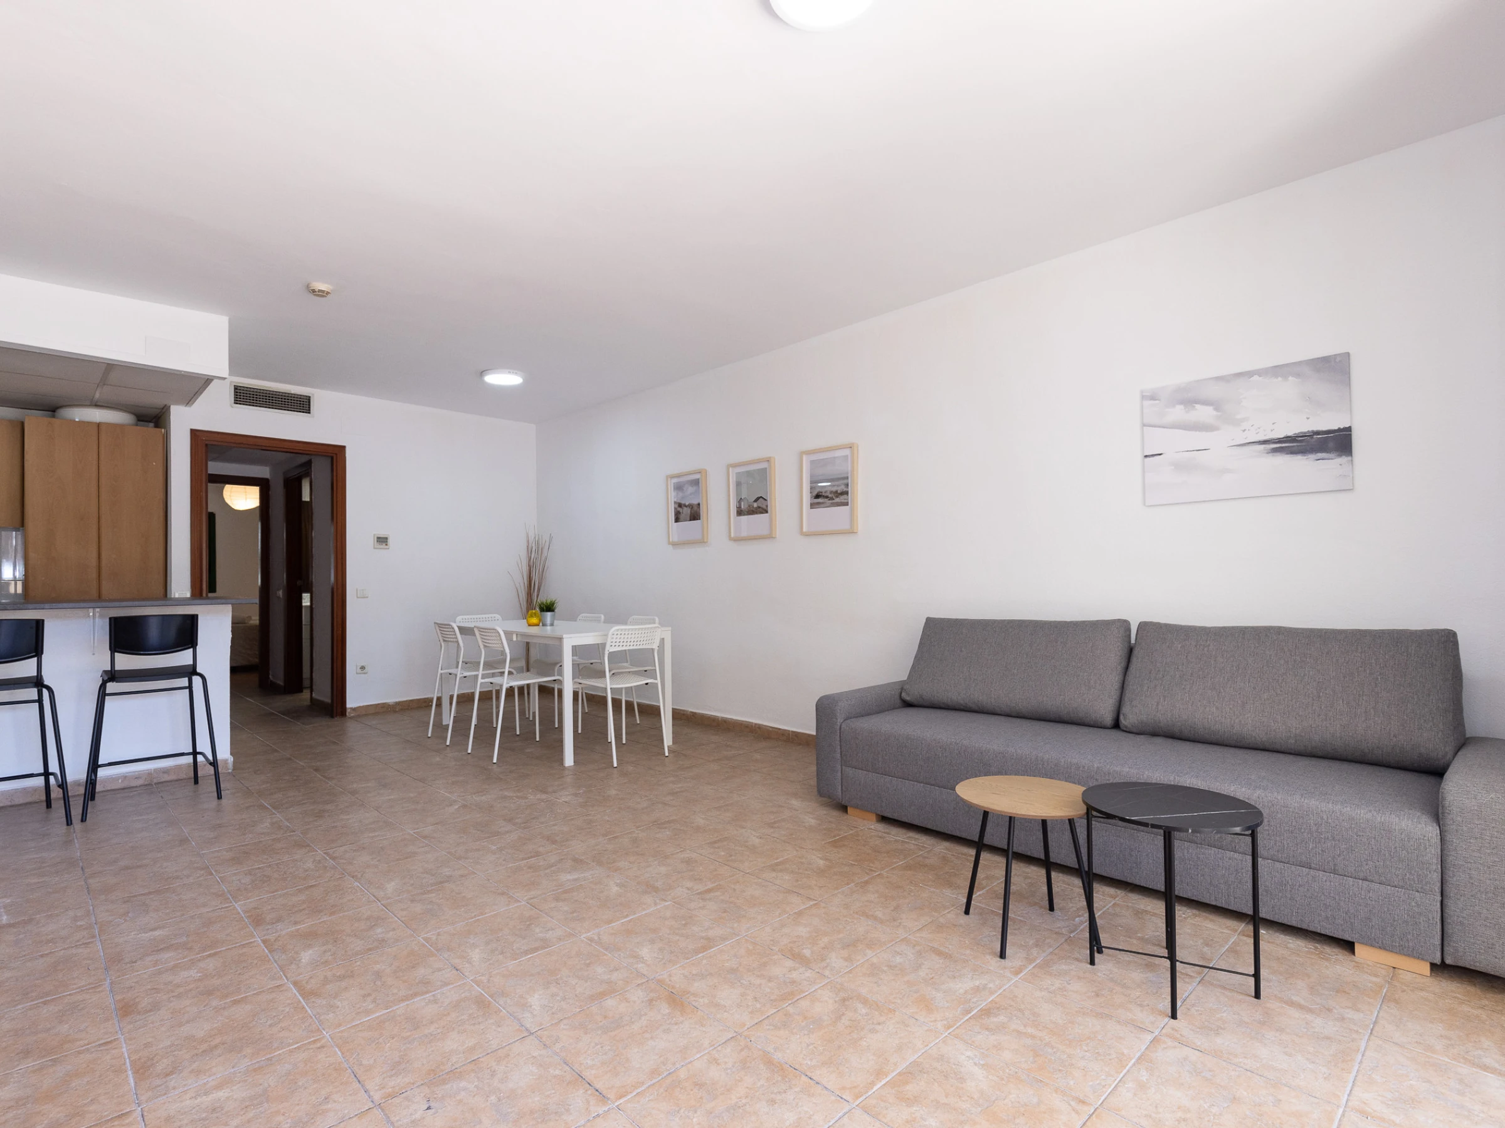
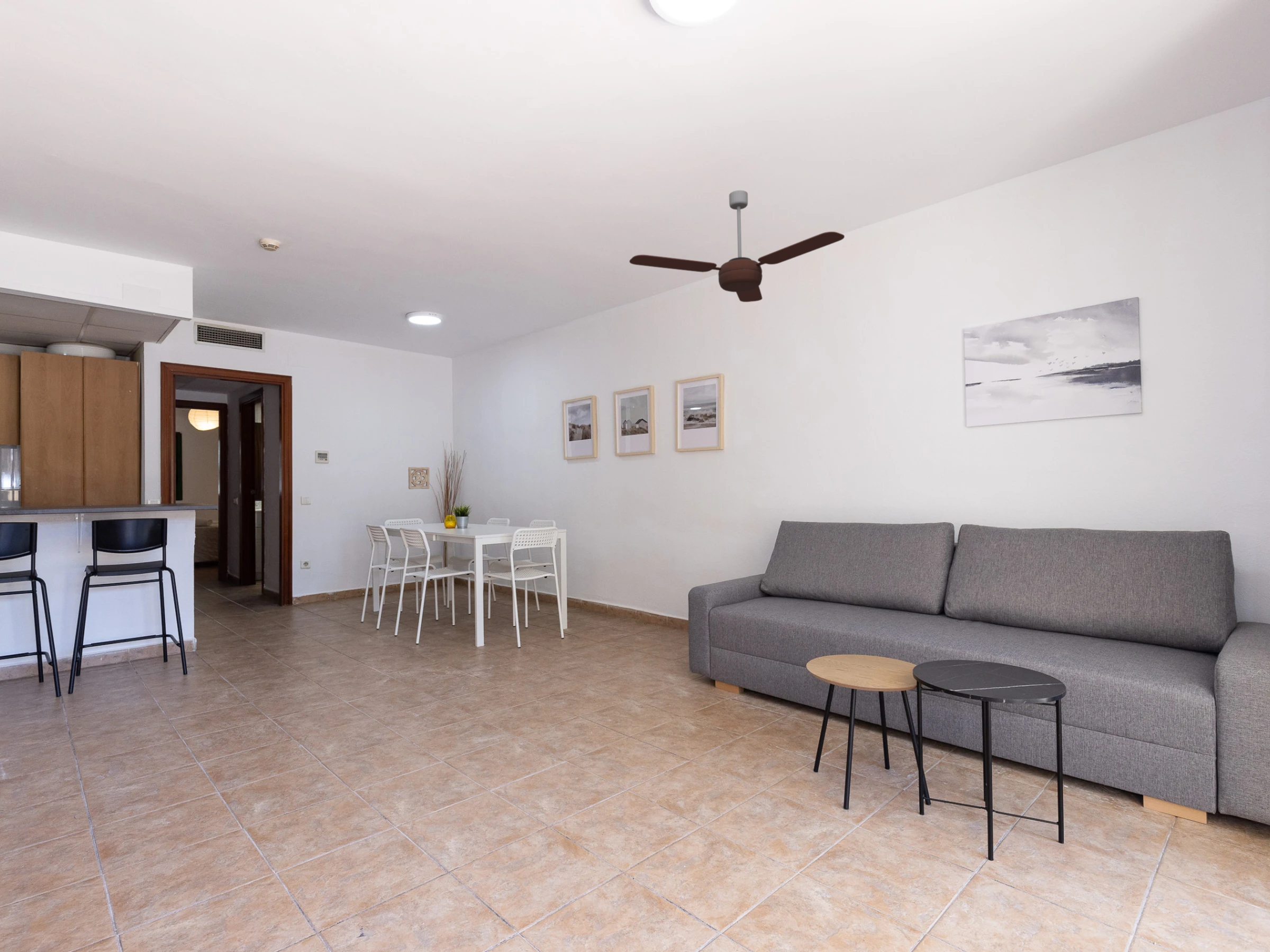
+ ceiling fan (738, 247)
+ wall ornament (419, 478)
